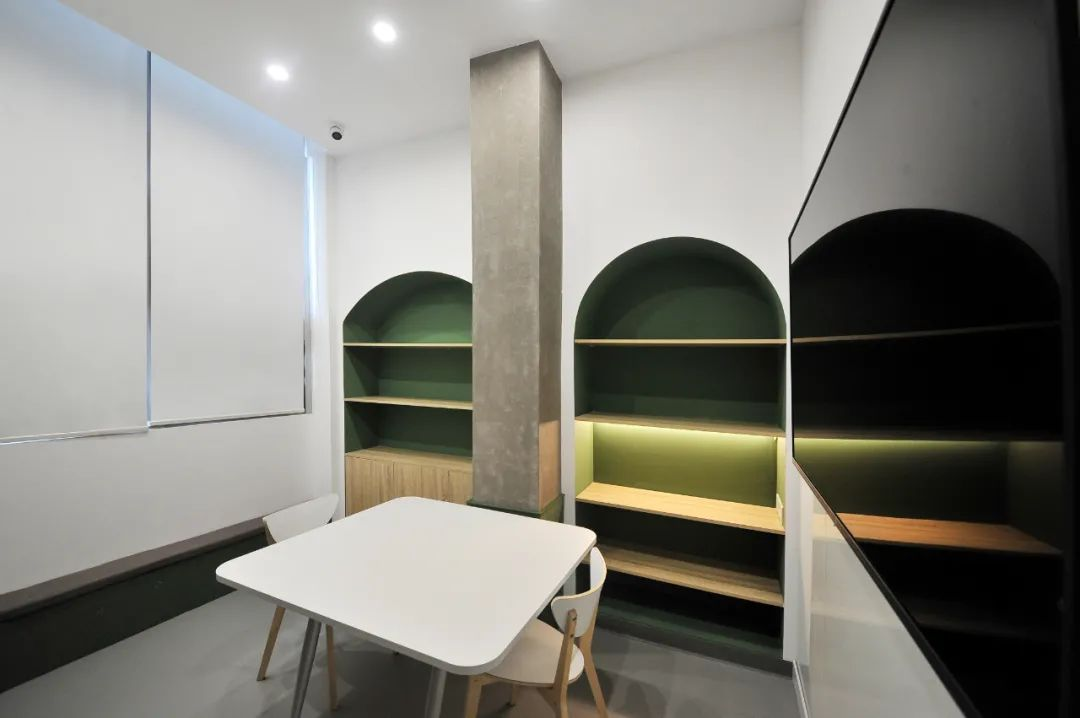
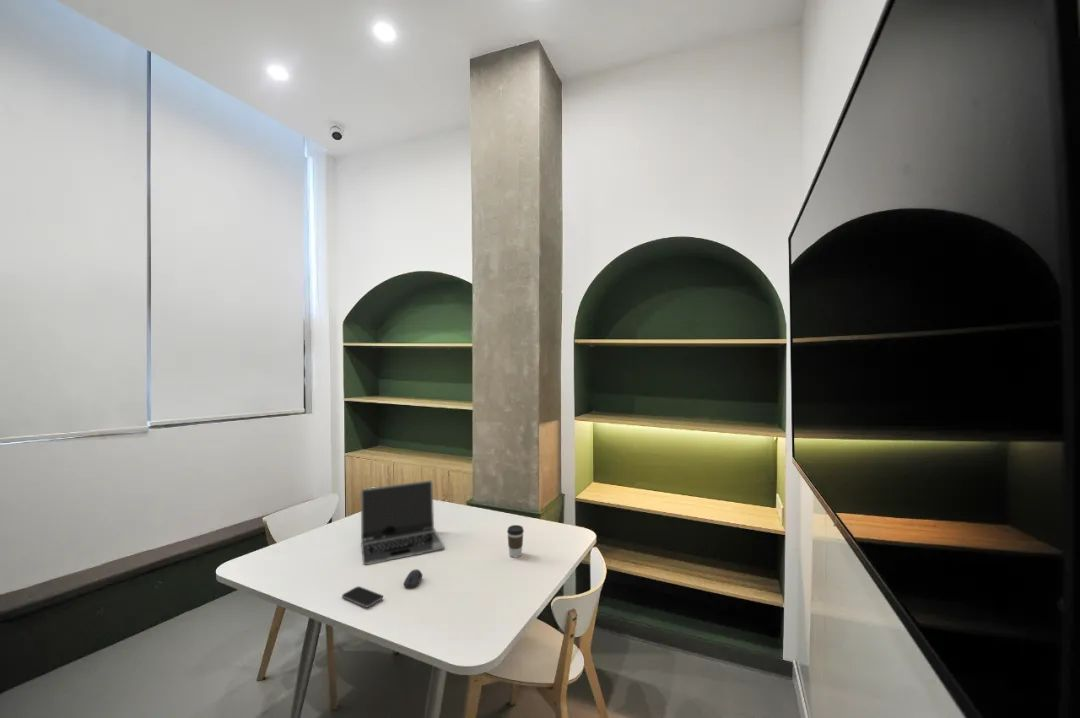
+ smartphone (362, 596)
+ computer mouse (413, 577)
+ laptop (401, 518)
+ coffee cup (515, 541)
